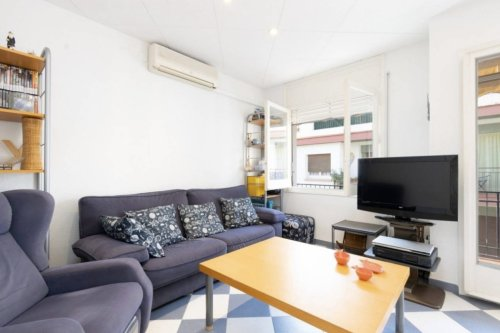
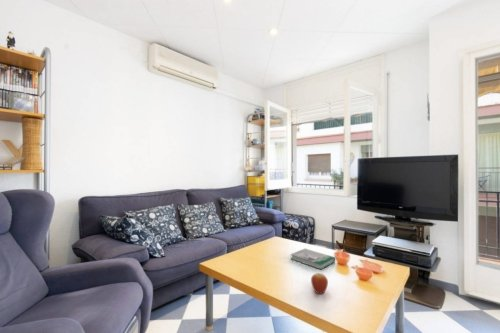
+ fruit (319, 282)
+ book (312, 257)
